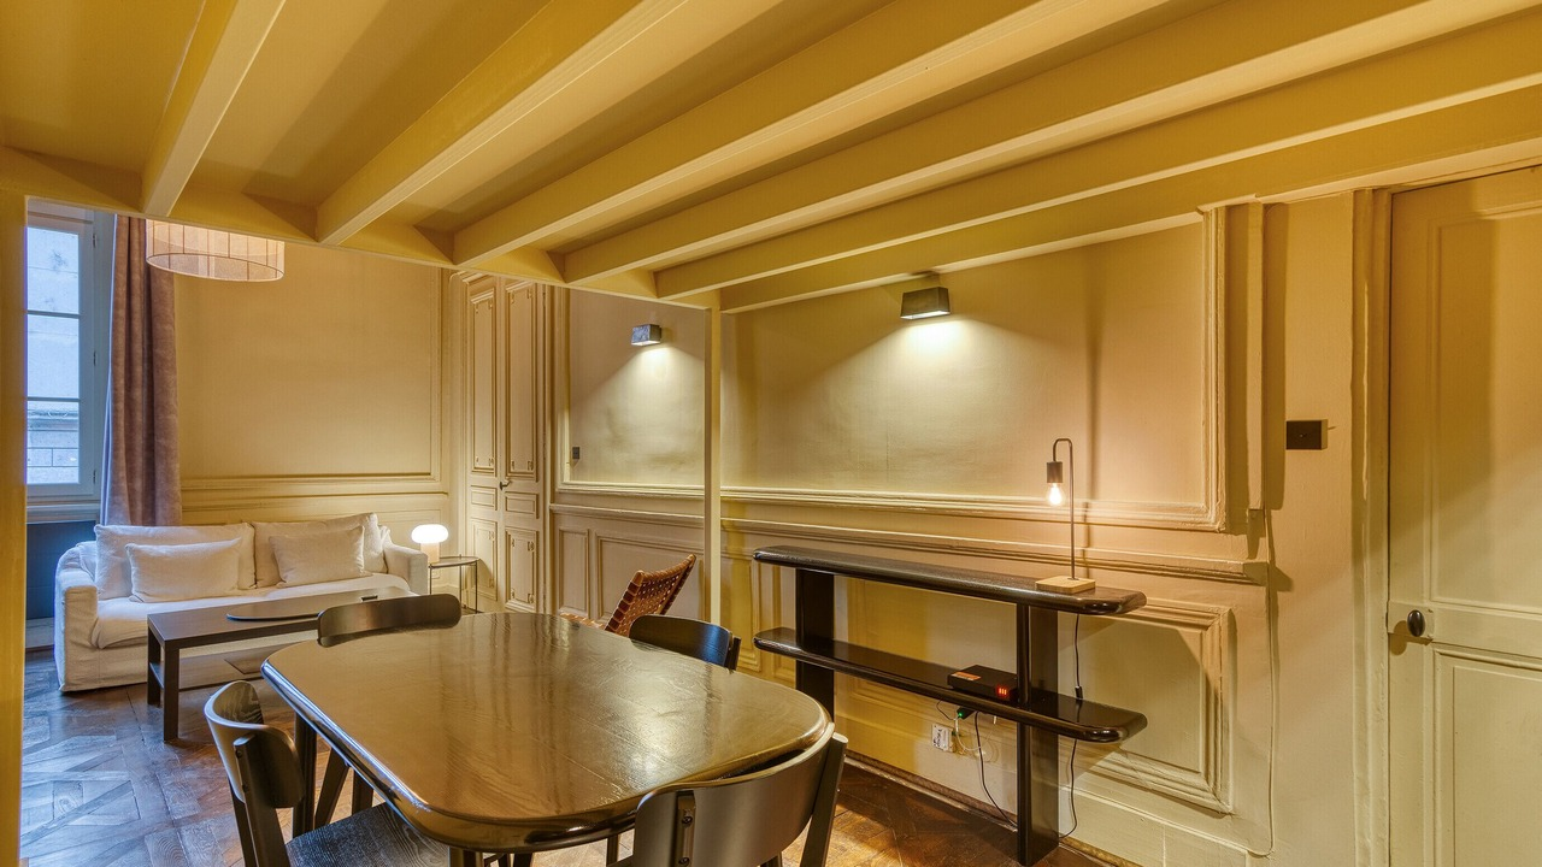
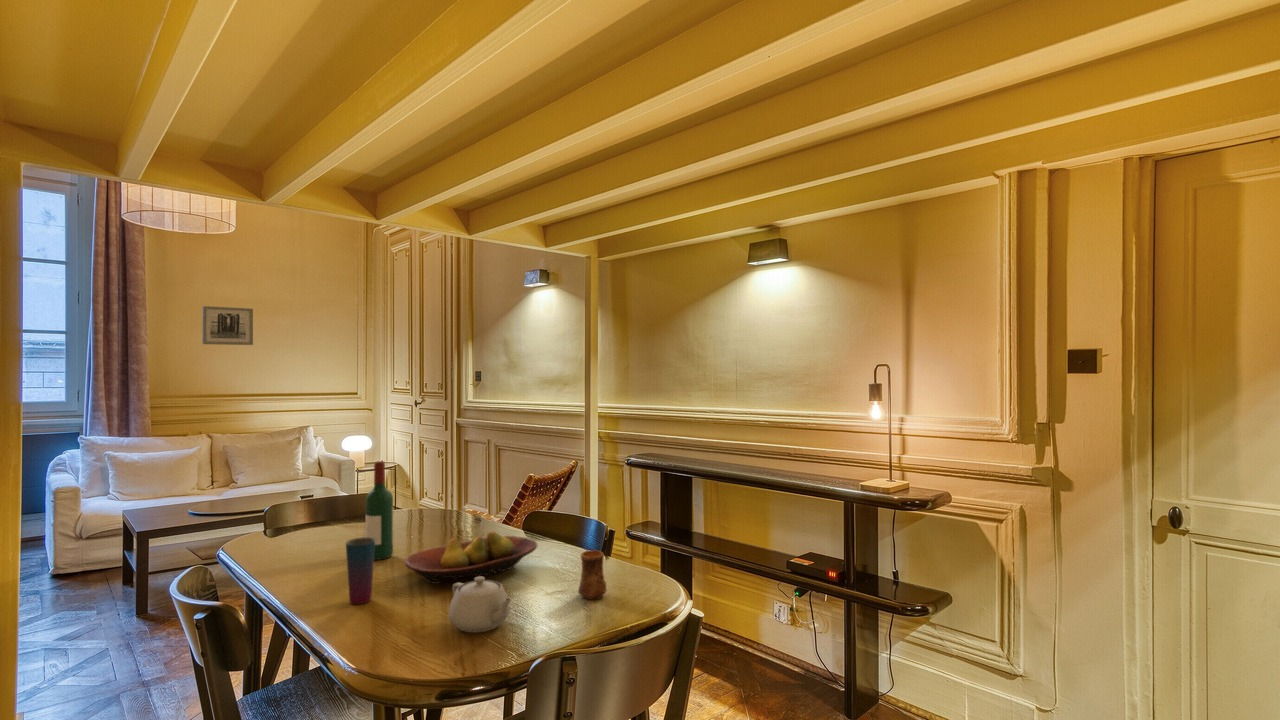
+ cup (360, 570)
+ fruit bowl (473, 553)
+ teapot (481, 601)
+ wine bottle (379, 509)
+ wall art (228, 326)
+ cup (592, 574)
